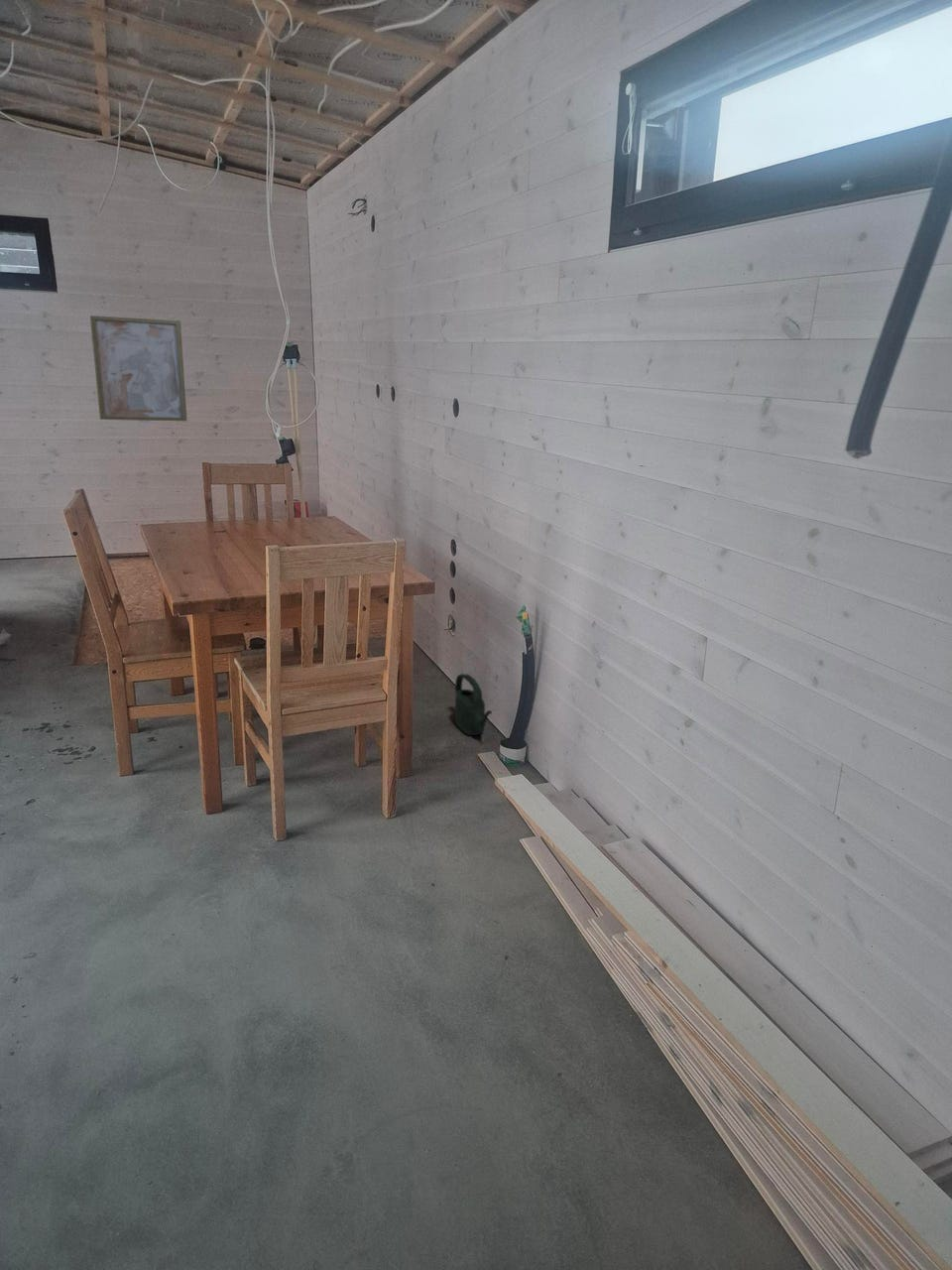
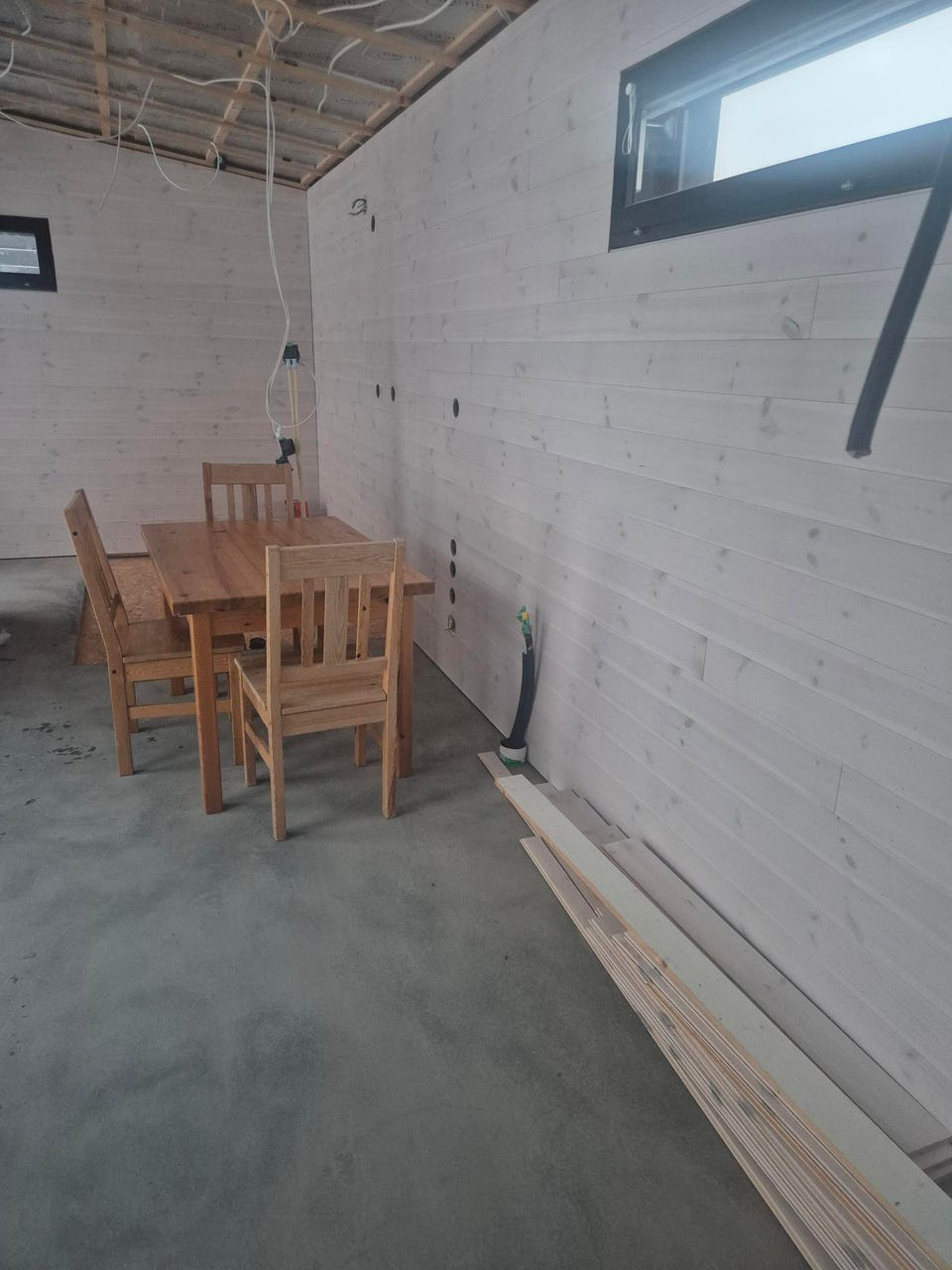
- wall art (140, 370)
- watering can (473, 705)
